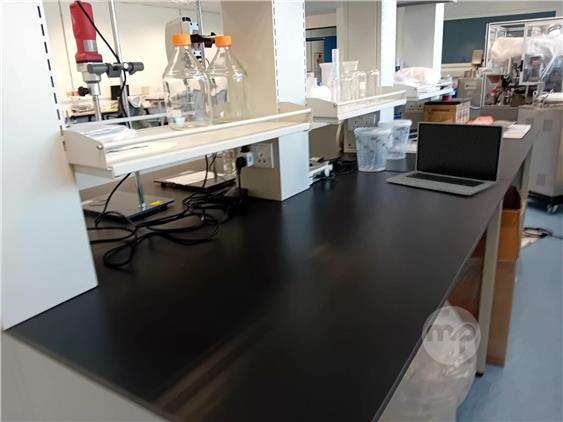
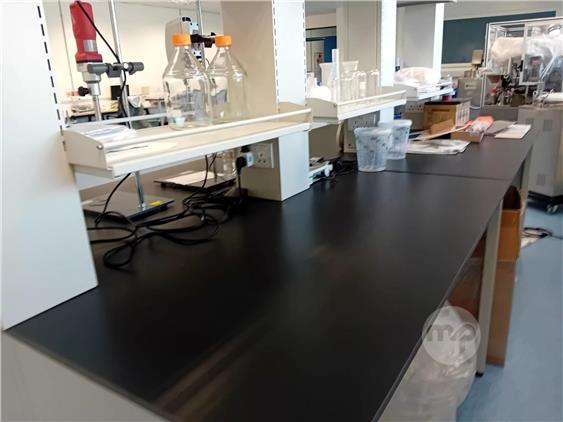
- laptop (441, 155)
